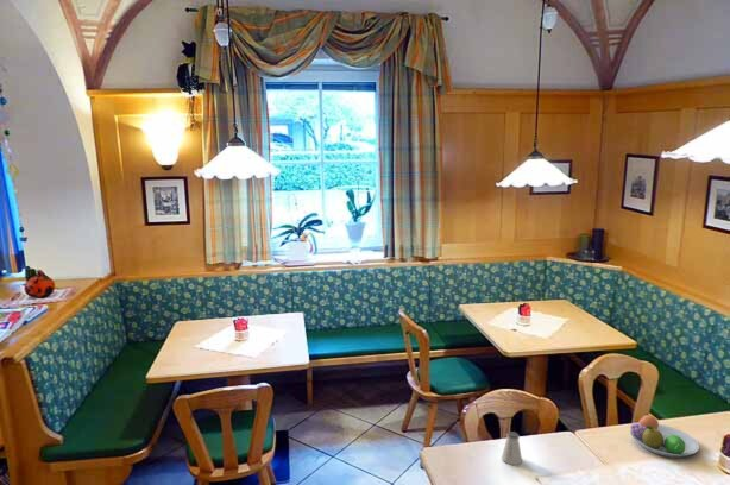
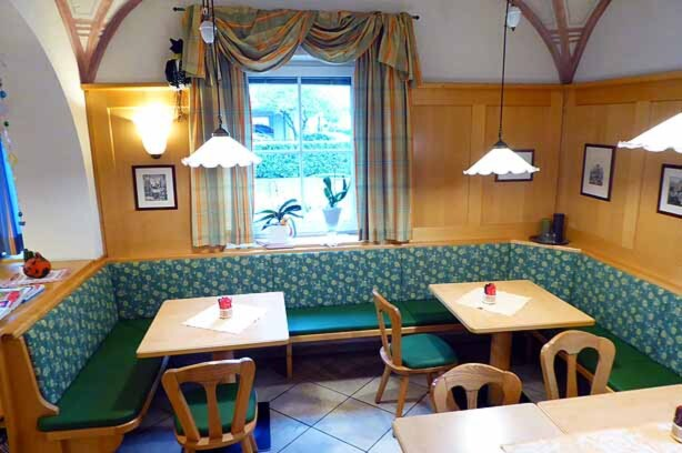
- fruit bowl (663, 434)
- saltshaker (511, 446)
